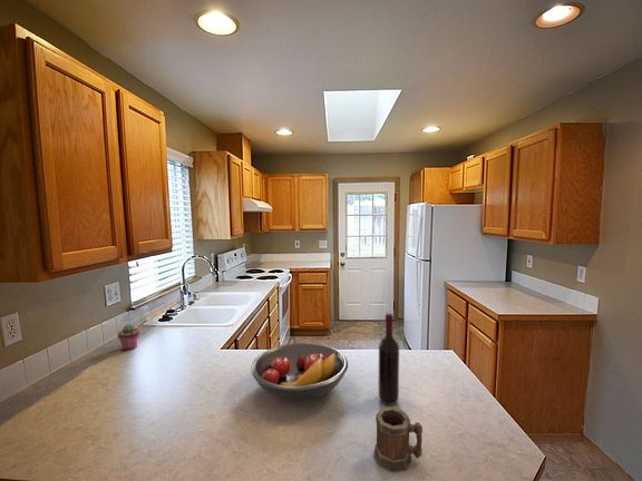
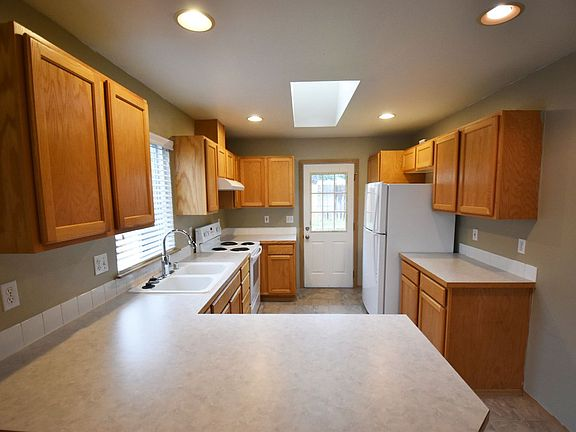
- wine bottle (388, 357)
- potted succulent (128, 335)
- fruit bowl (300, 371)
- mug (397, 438)
